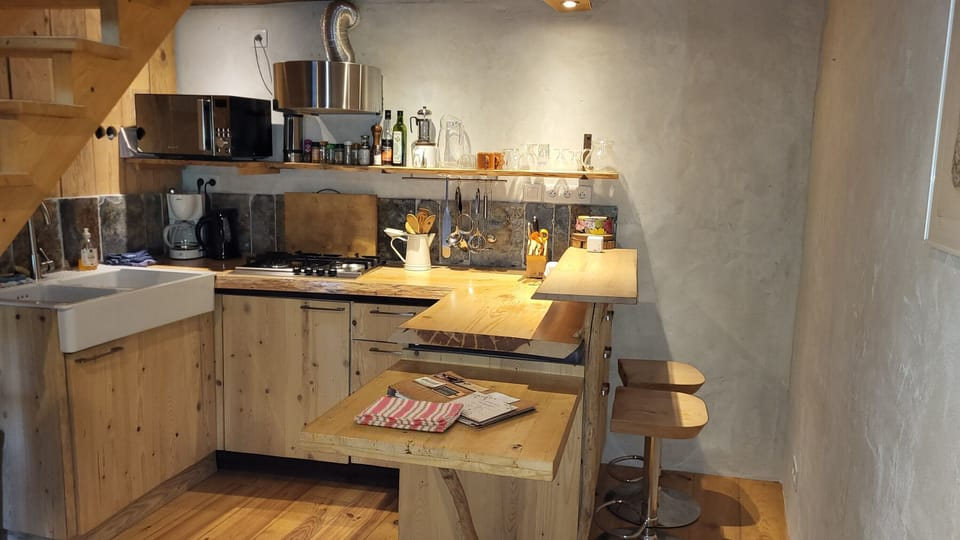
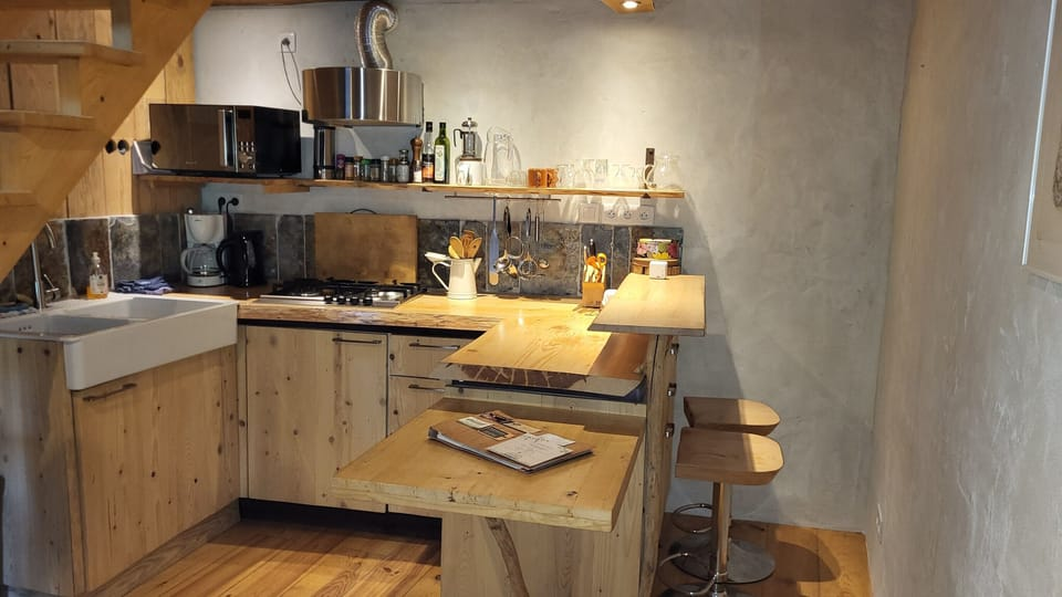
- dish towel (410, 411)
